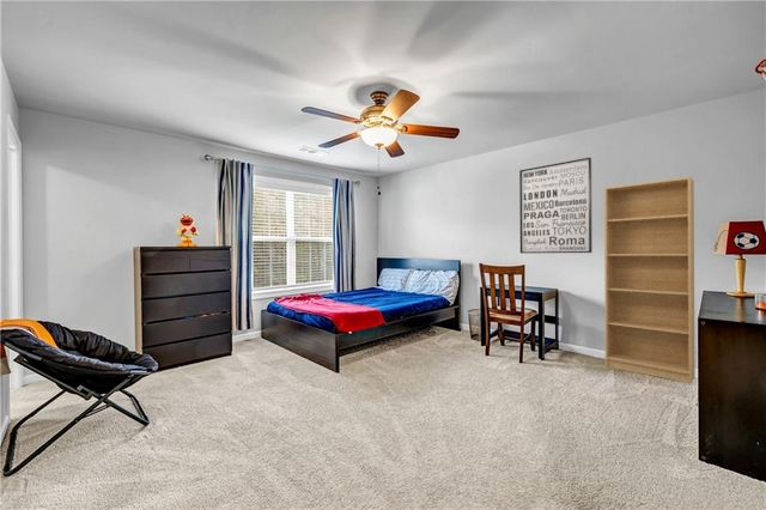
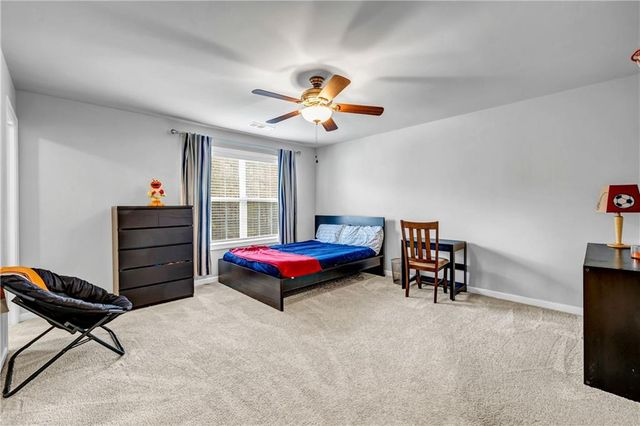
- bookshelf (648, 278)
- wall art (553, 208)
